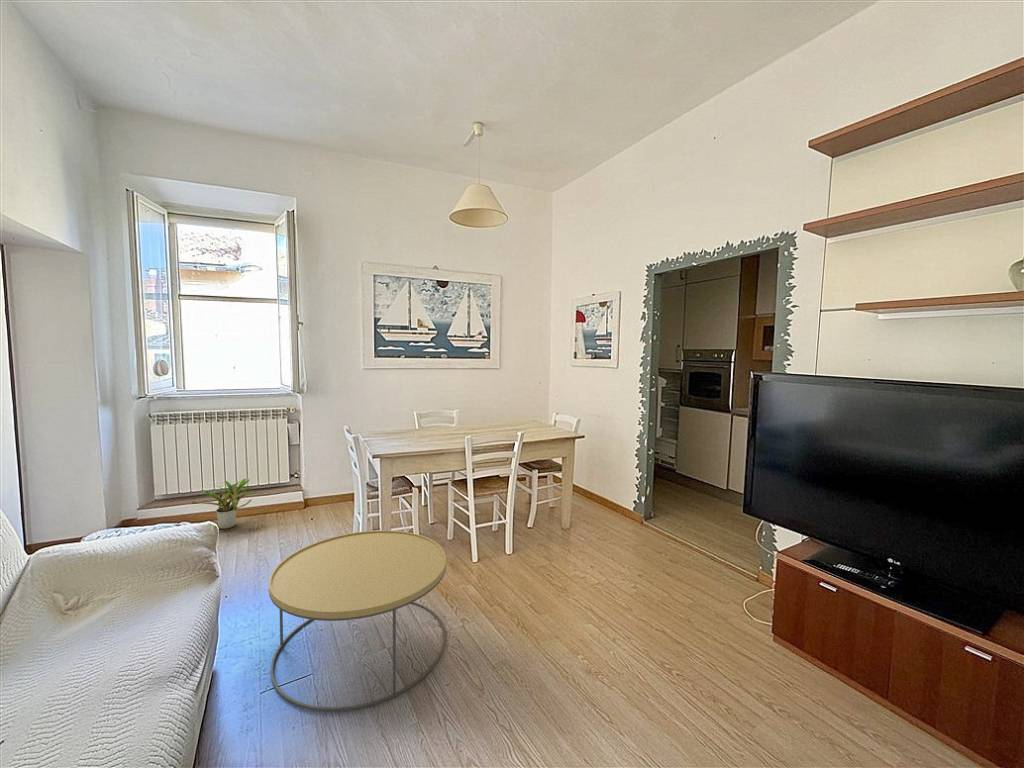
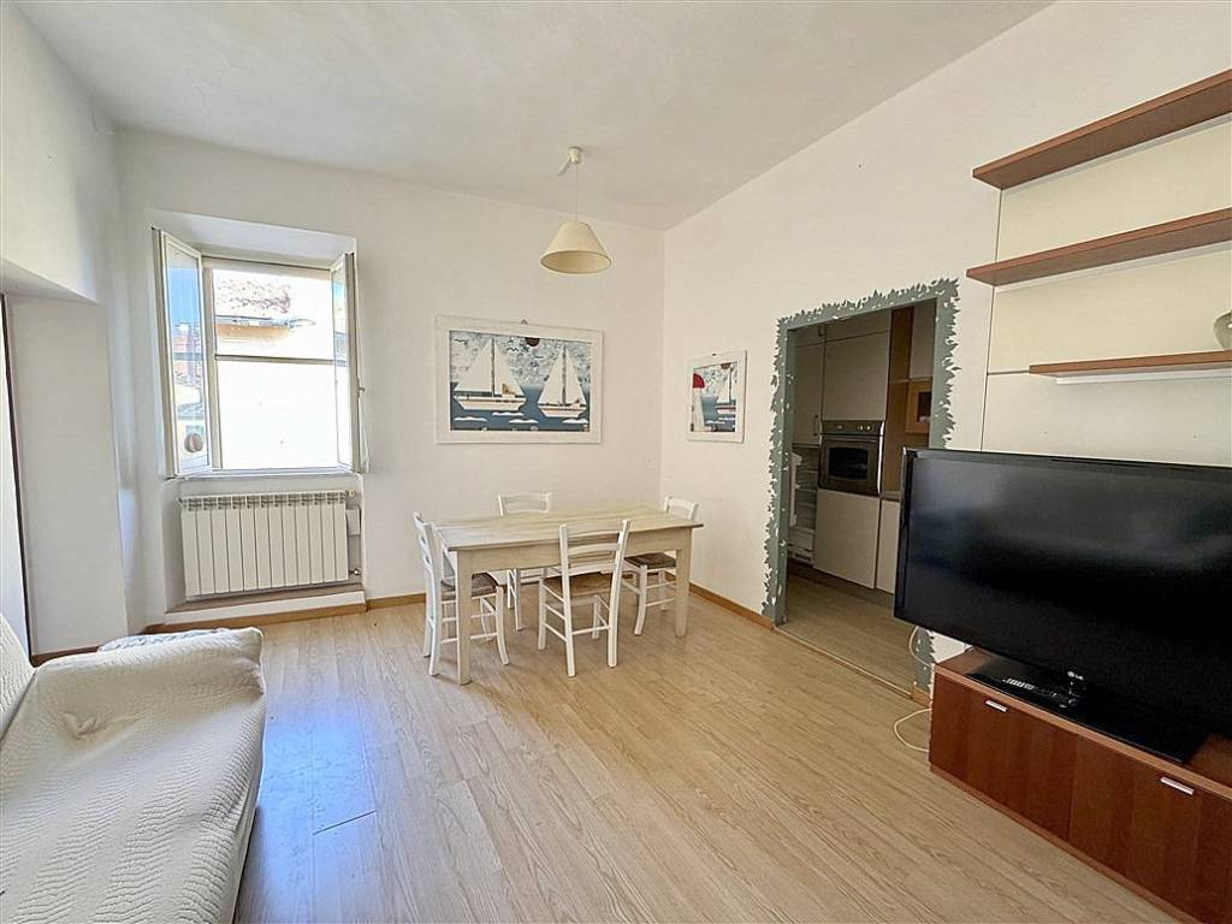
- coffee table (363, 604)
- potted plant (230, 502)
